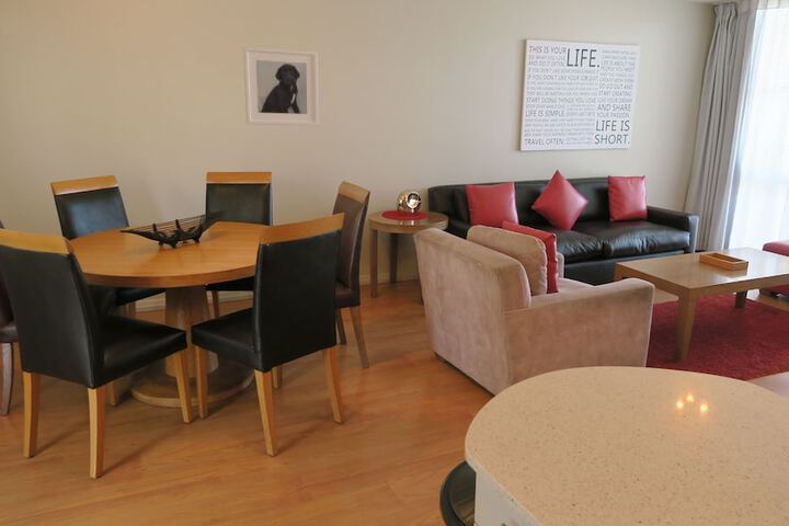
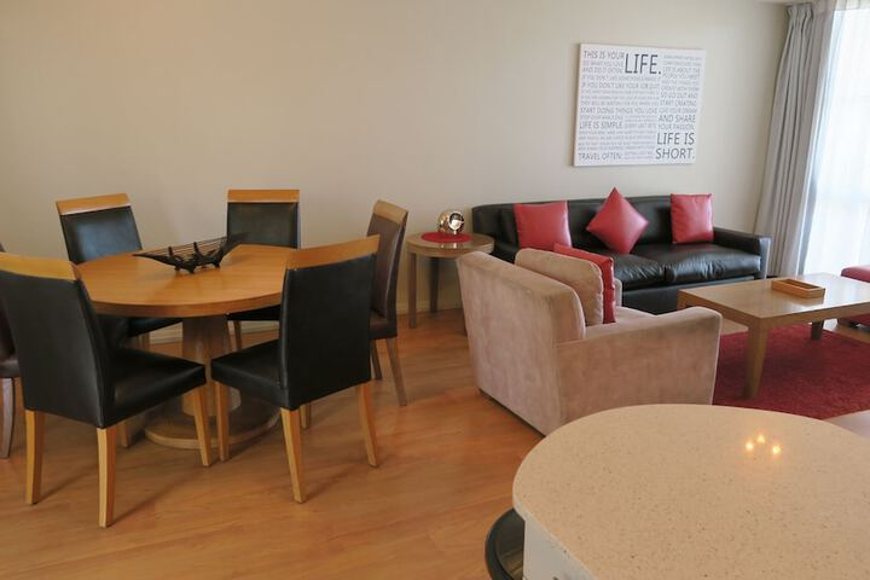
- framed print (282, 88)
